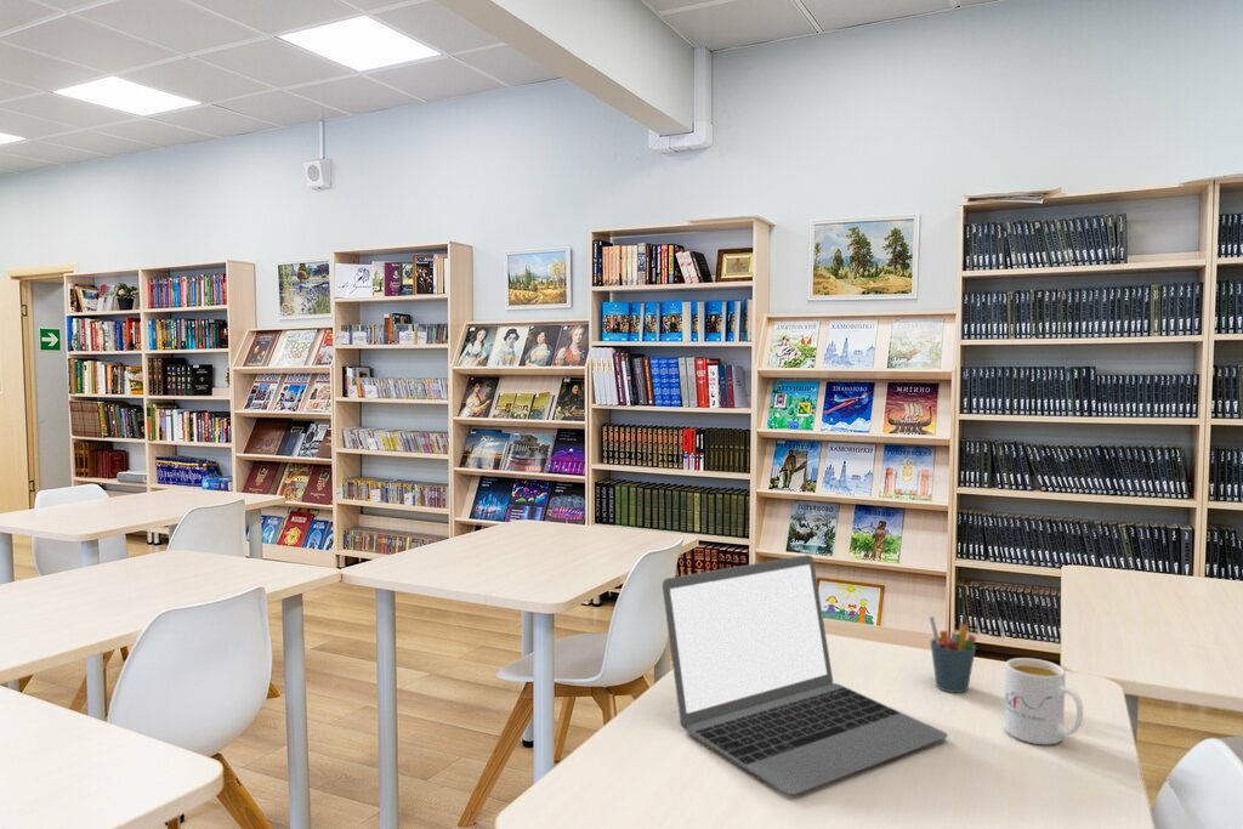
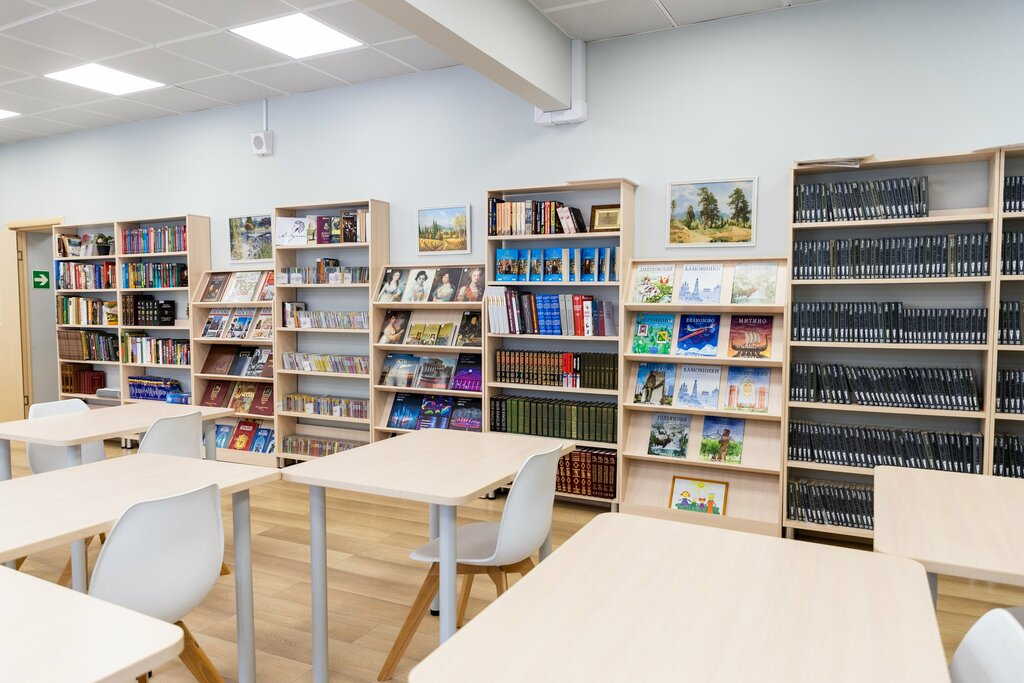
- pen holder (953, 653)
- laptop (802, 657)
- mug (1044, 703)
